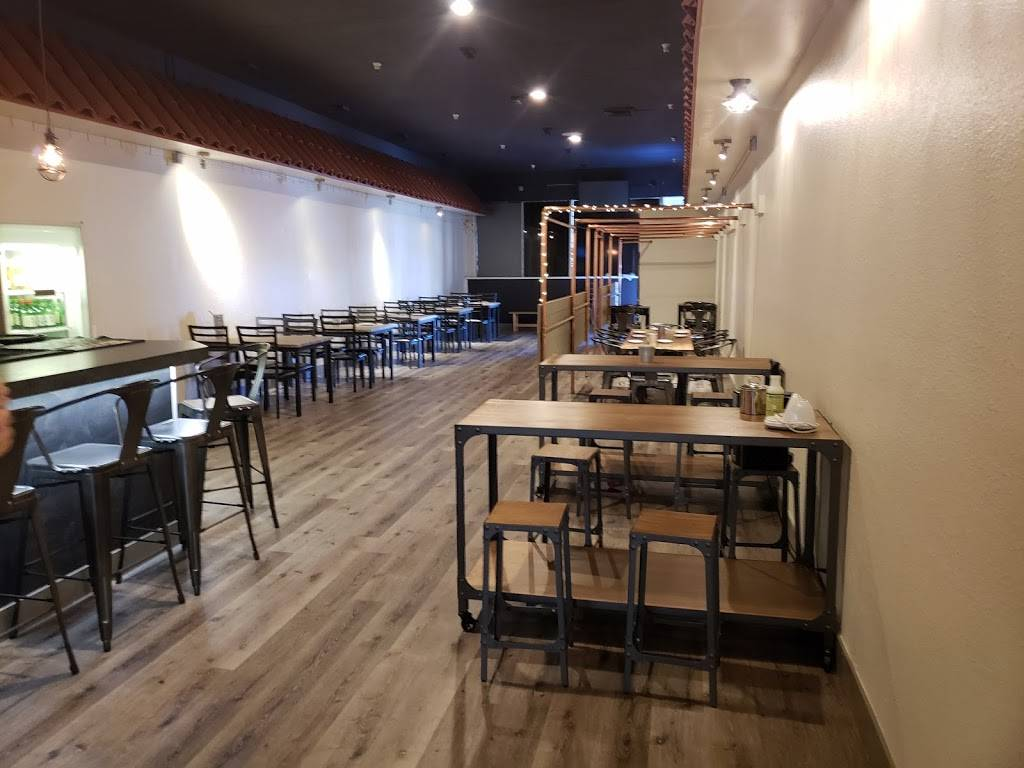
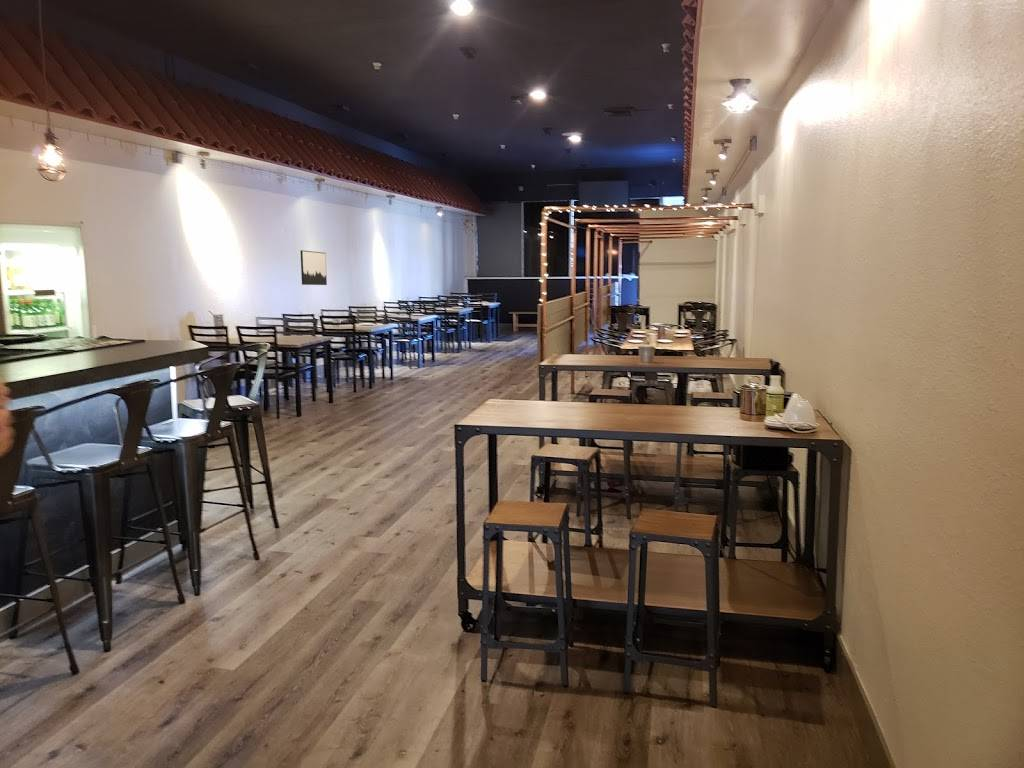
+ wall art (314, 268)
